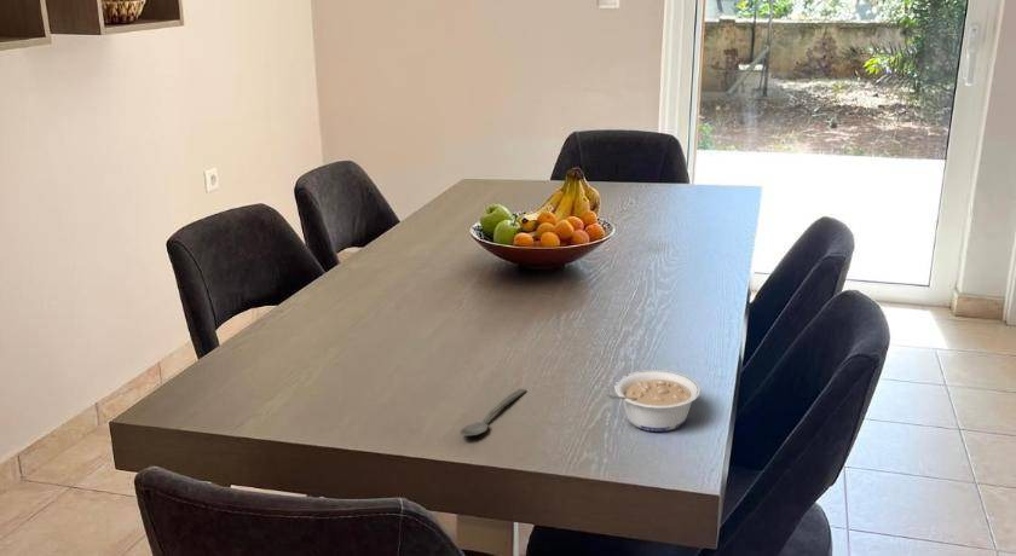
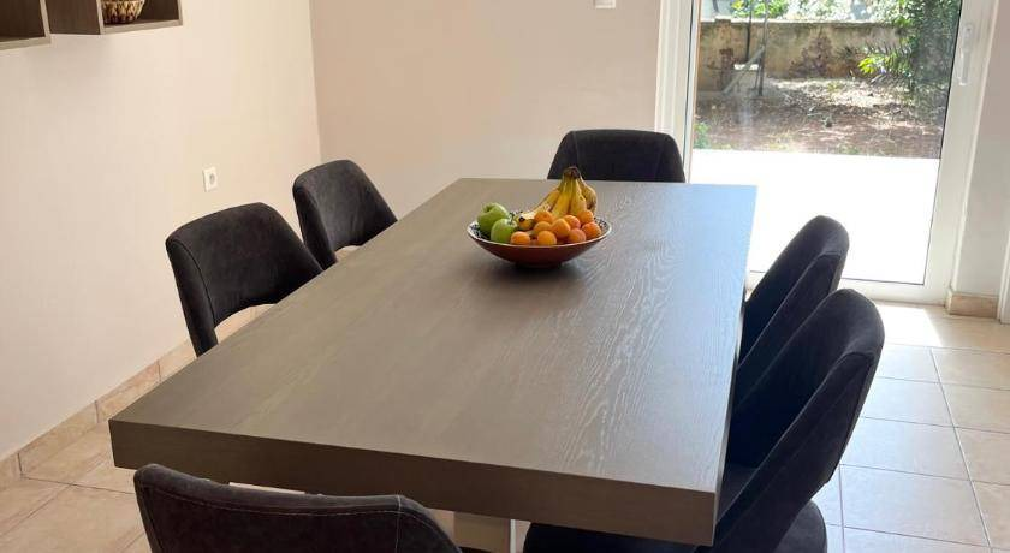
- spoon (495, 411)
- legume (656, 400)
